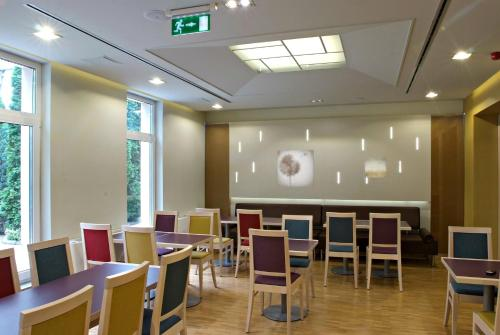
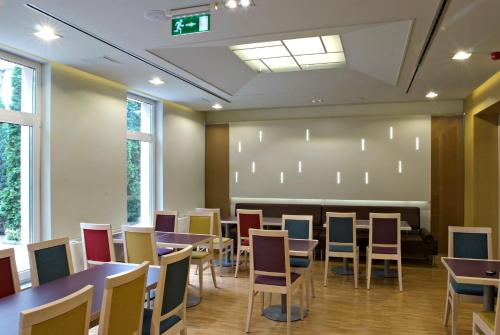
- wall art (295, 168)
- wall art (375, 167)
